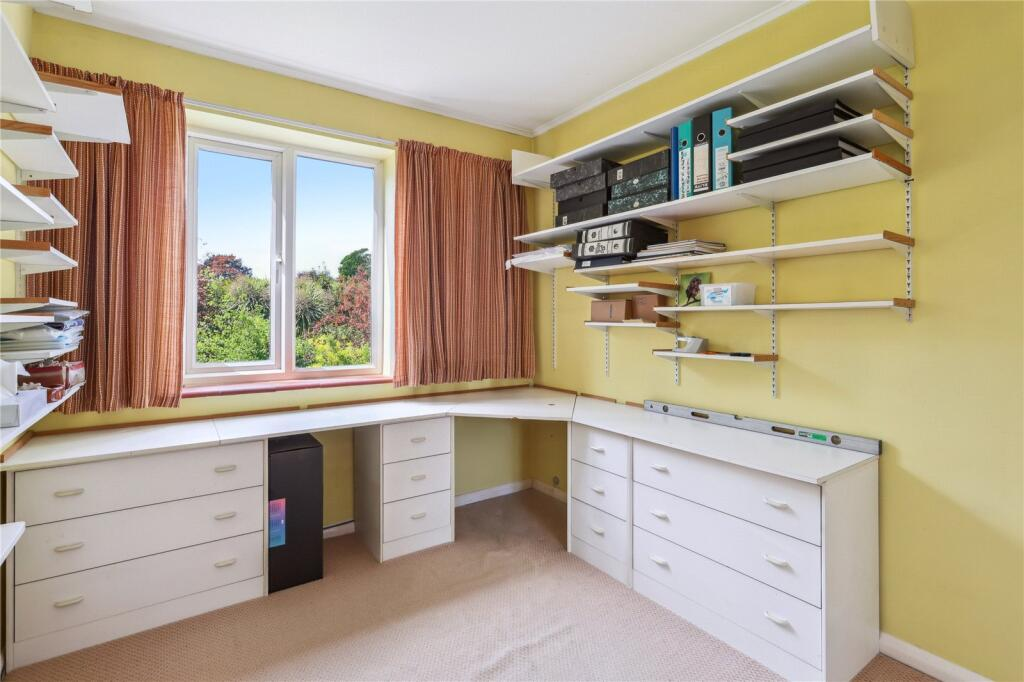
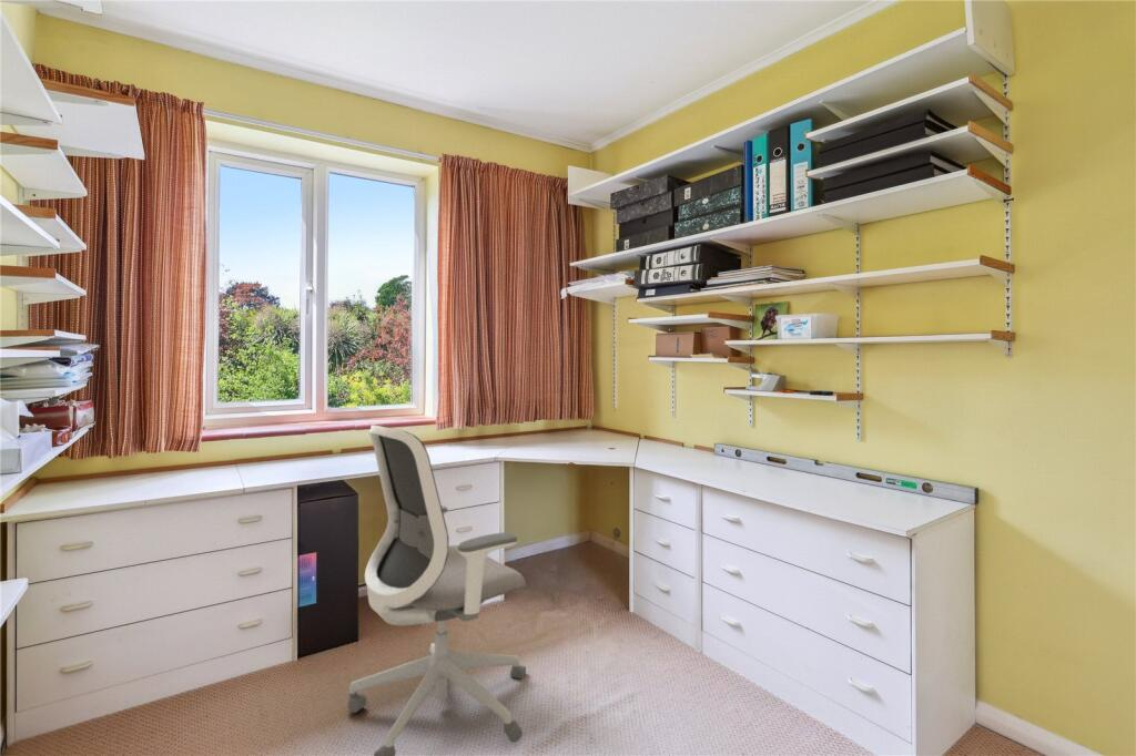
+ office chair (439, 563)
